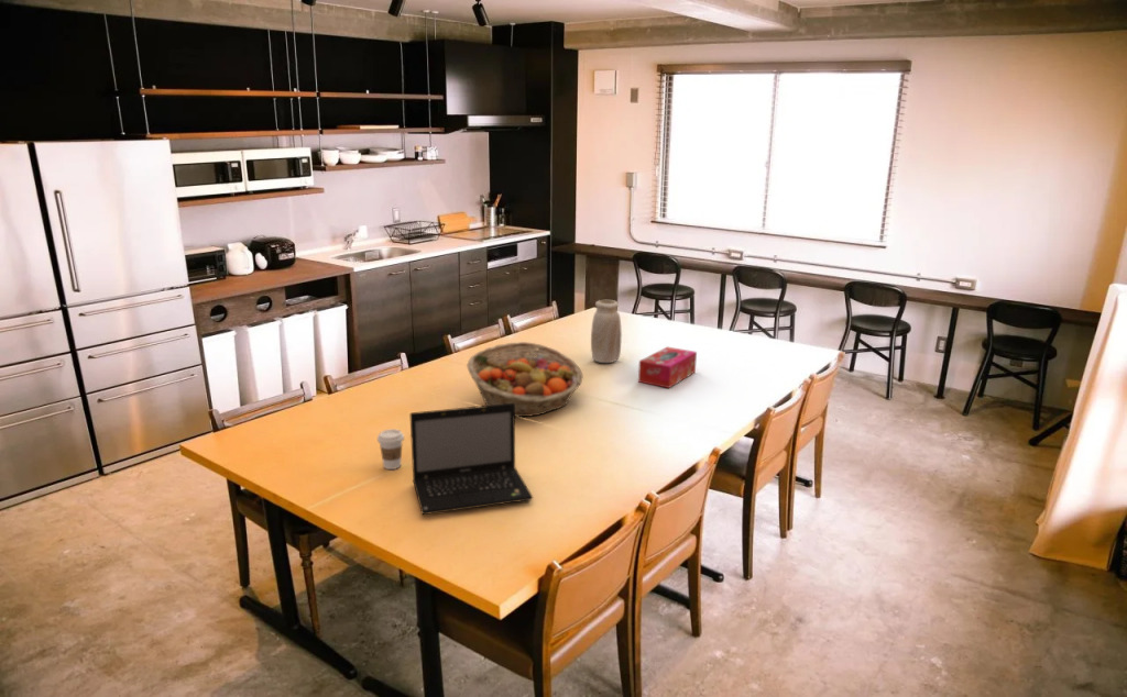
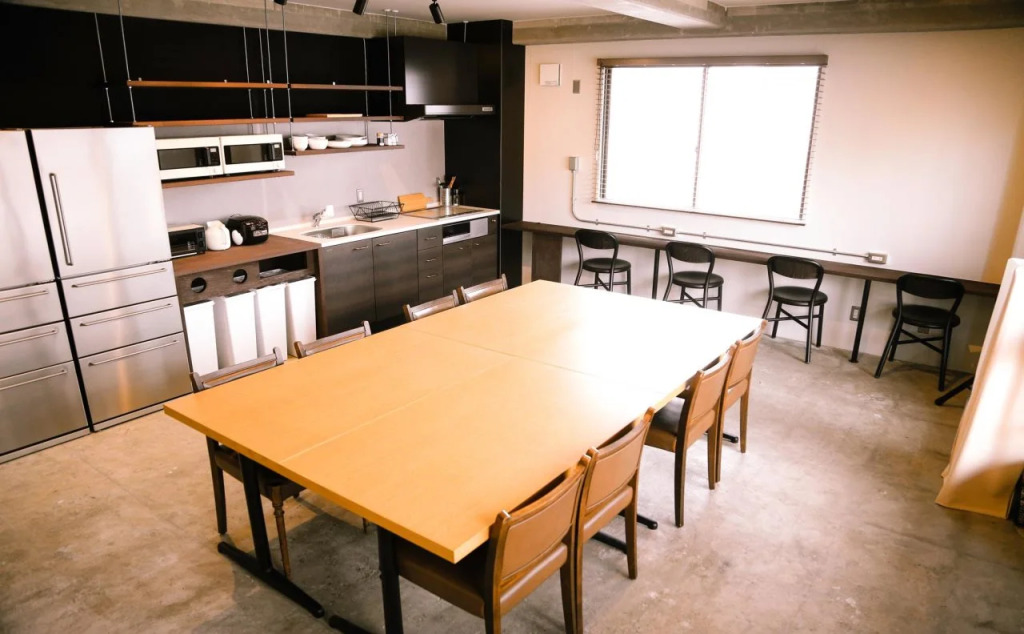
- laptop (470, 456)
- tissue box (668, 366)
- coffee cup (391, 449)
- fruit basket (525, 378)
- vase (606, 331)
